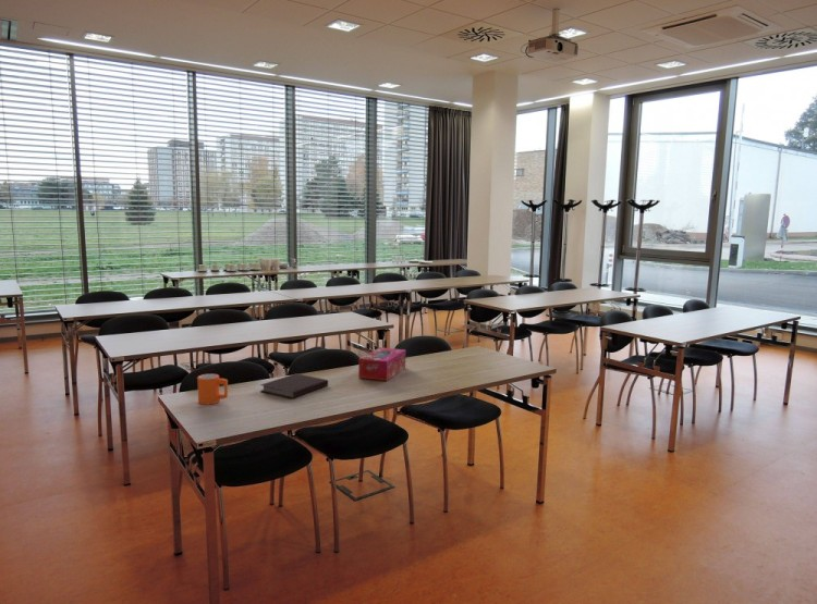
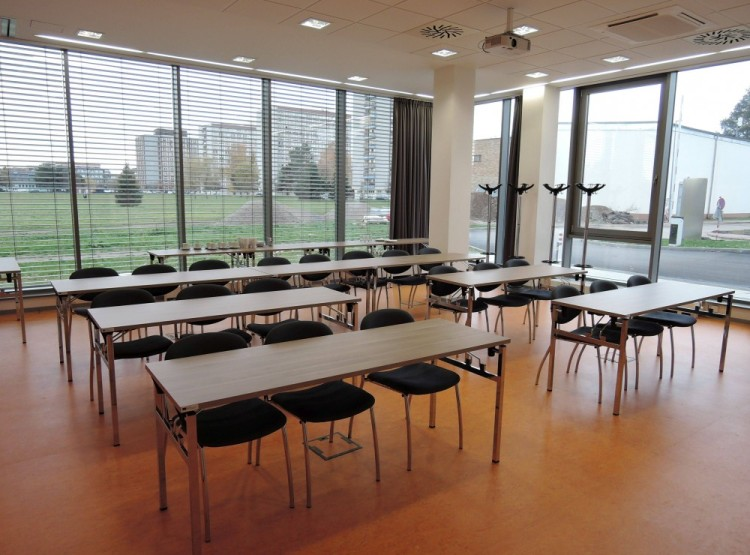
- notebook (294, 385)
- tissue box (382, 362)
- mug (212, 387)
